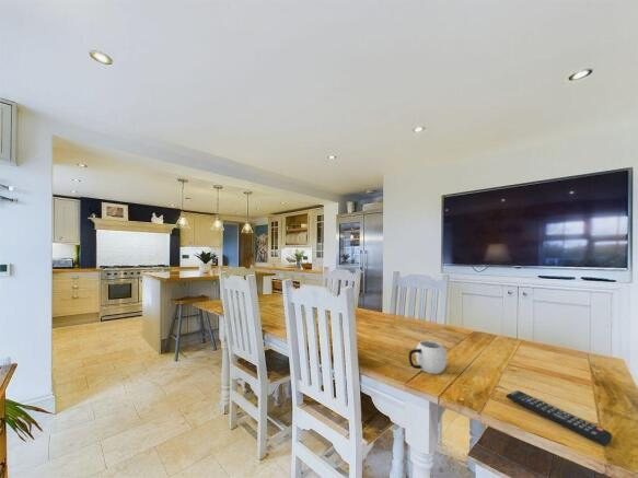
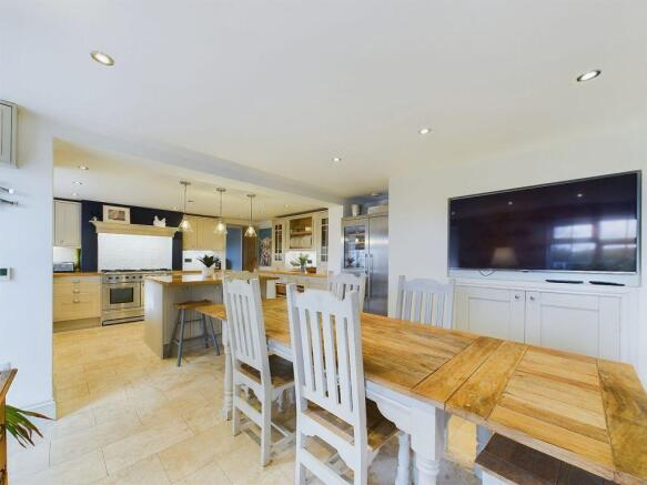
- remote control (553, 413)
- mug (426, 357)
